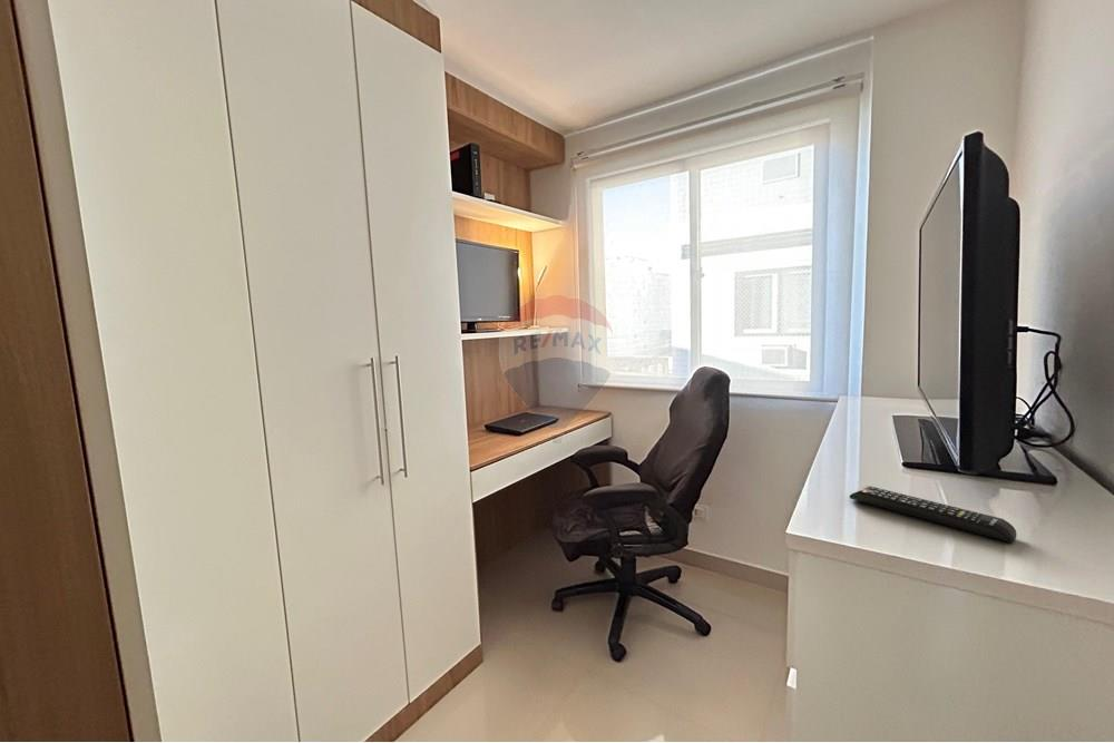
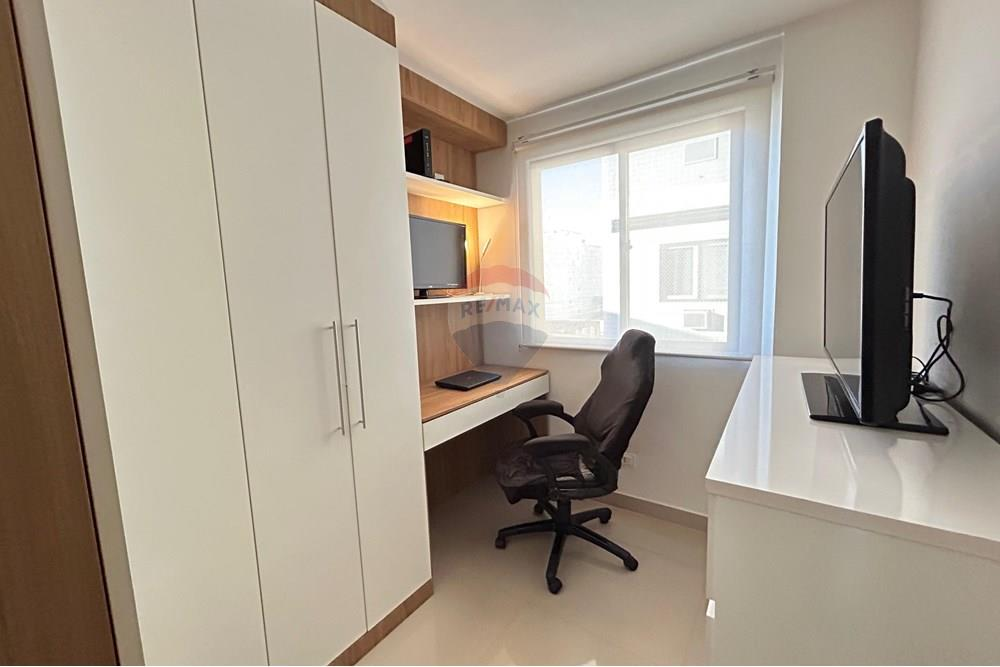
- remote control (924, 510)
